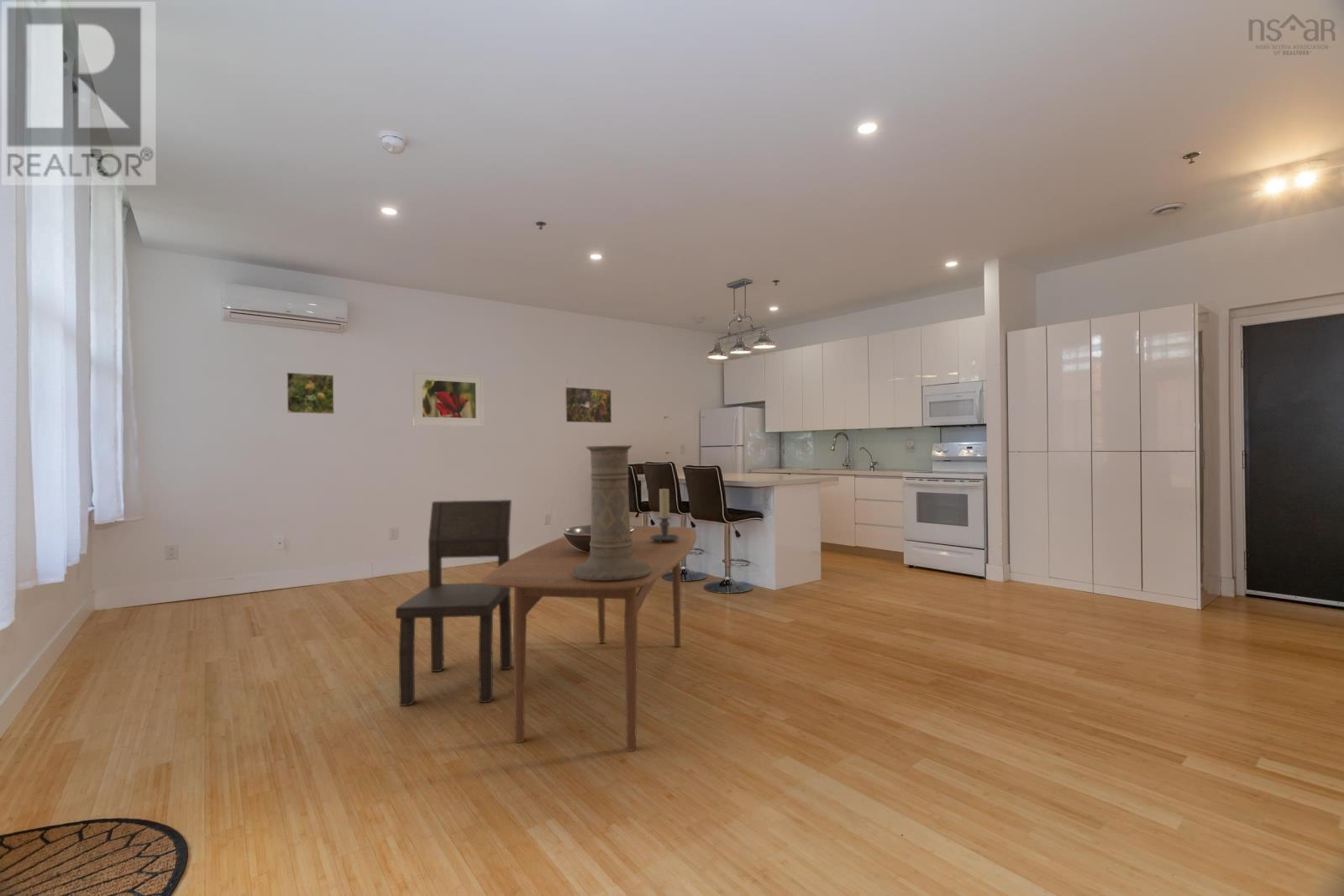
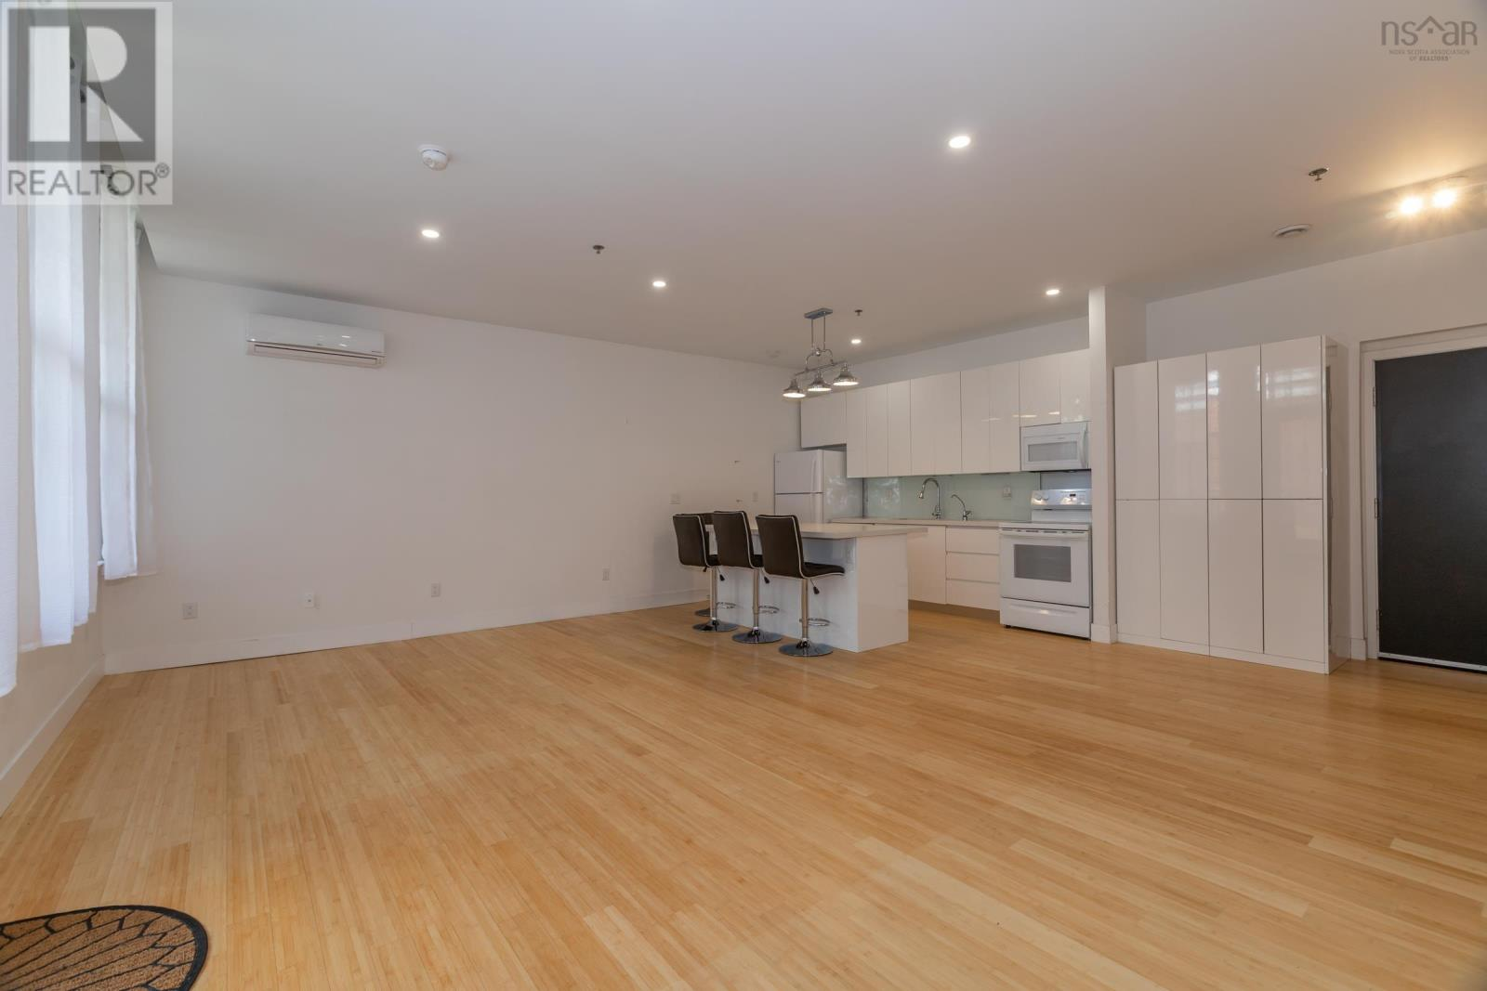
- vase (611, 508)
- fruit bowl (591, 536)
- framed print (311, 393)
- candle holder (663, 514)
- dining table (604, 615)
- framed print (588, 405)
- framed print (449, 399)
- dining chair (459, 594)
